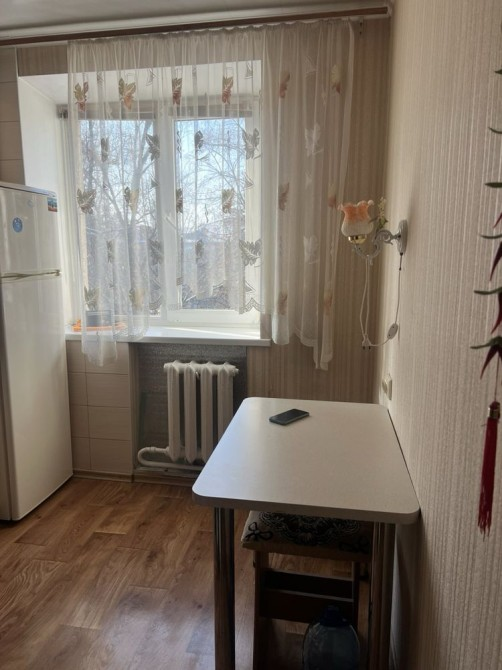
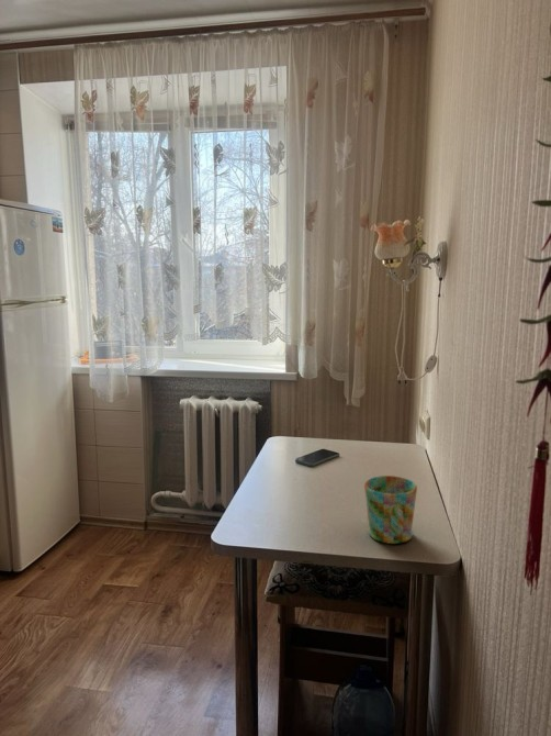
+ mug (391, 512)
